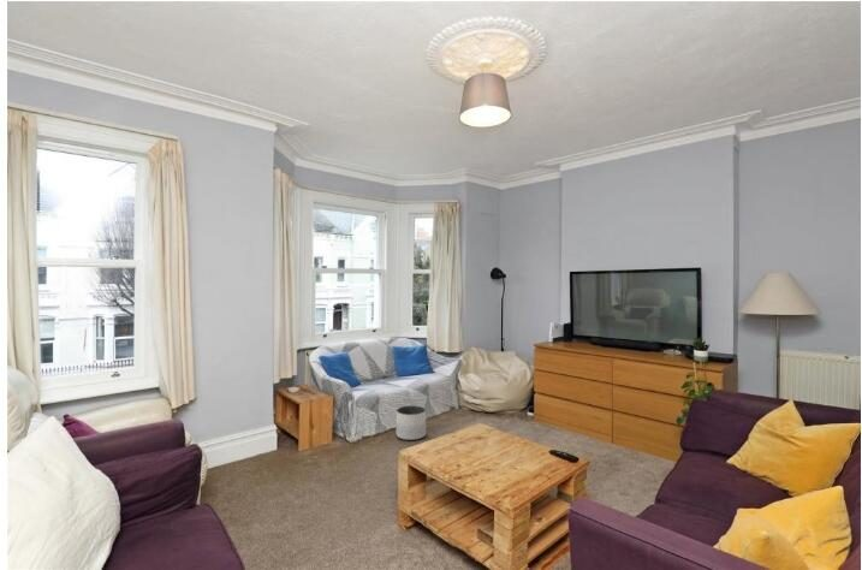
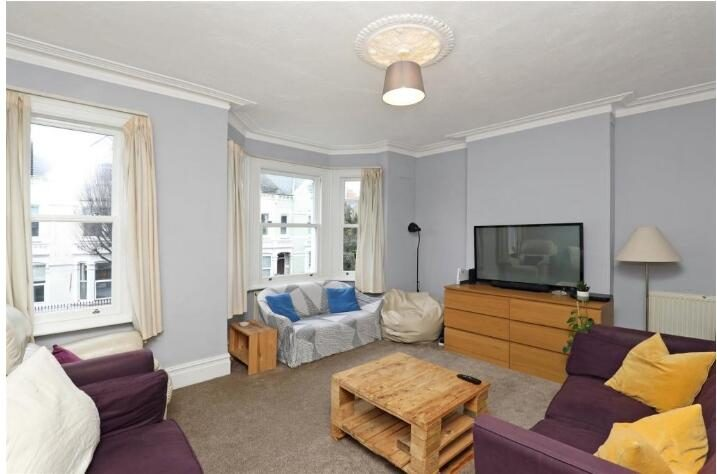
- planter (410, 422)
